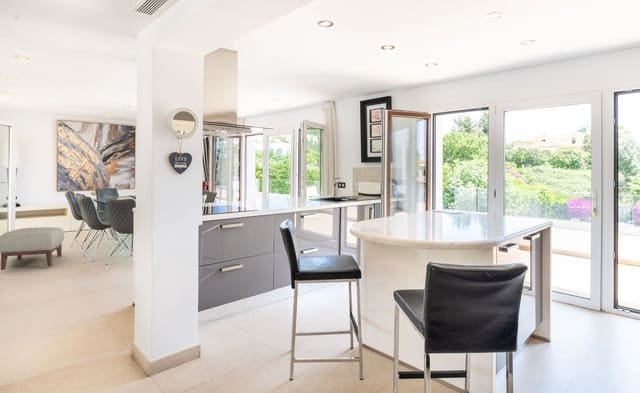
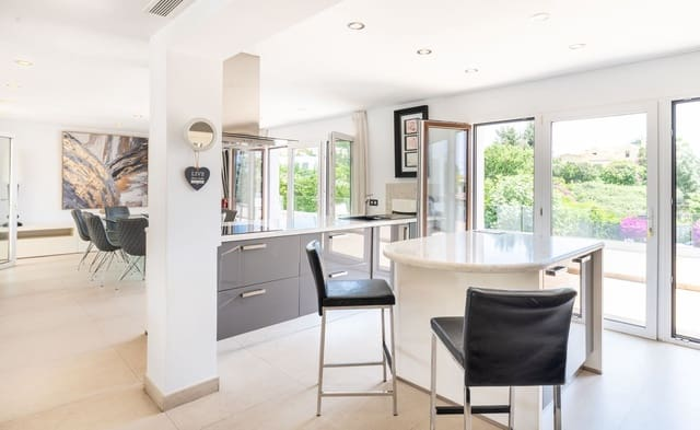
- ottoman (34, 245)
